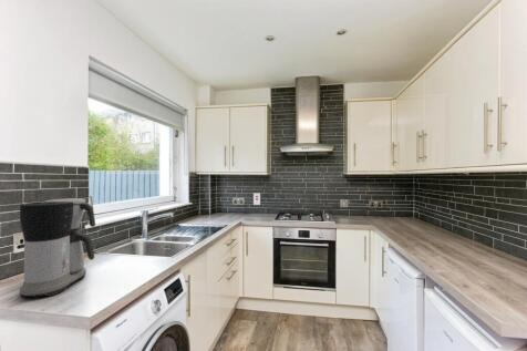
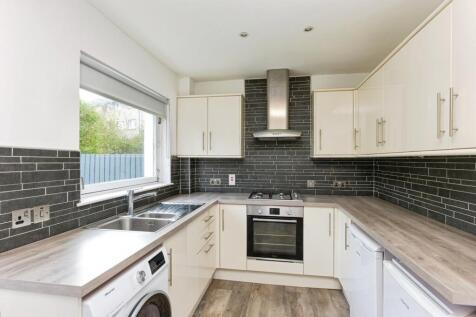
- coffee maker (61, 241)
